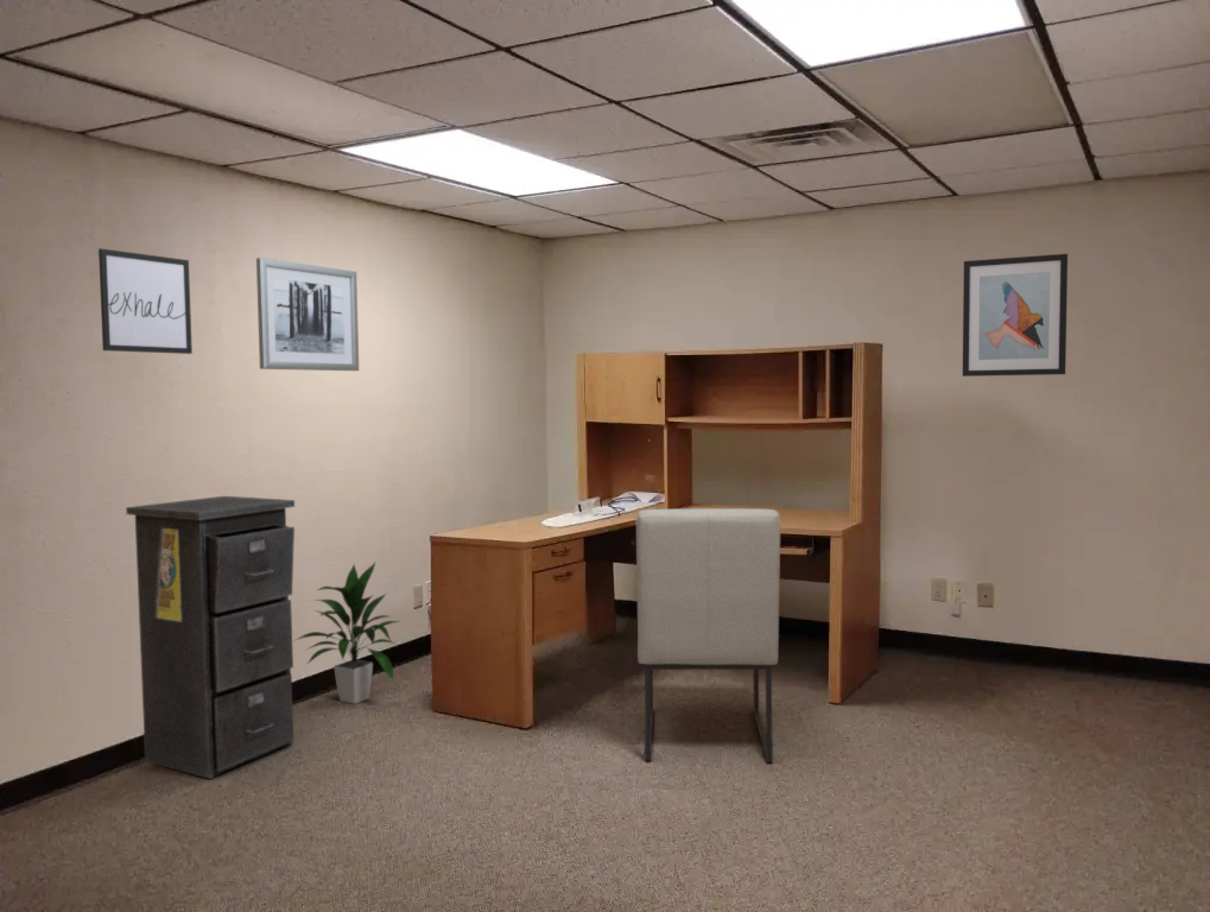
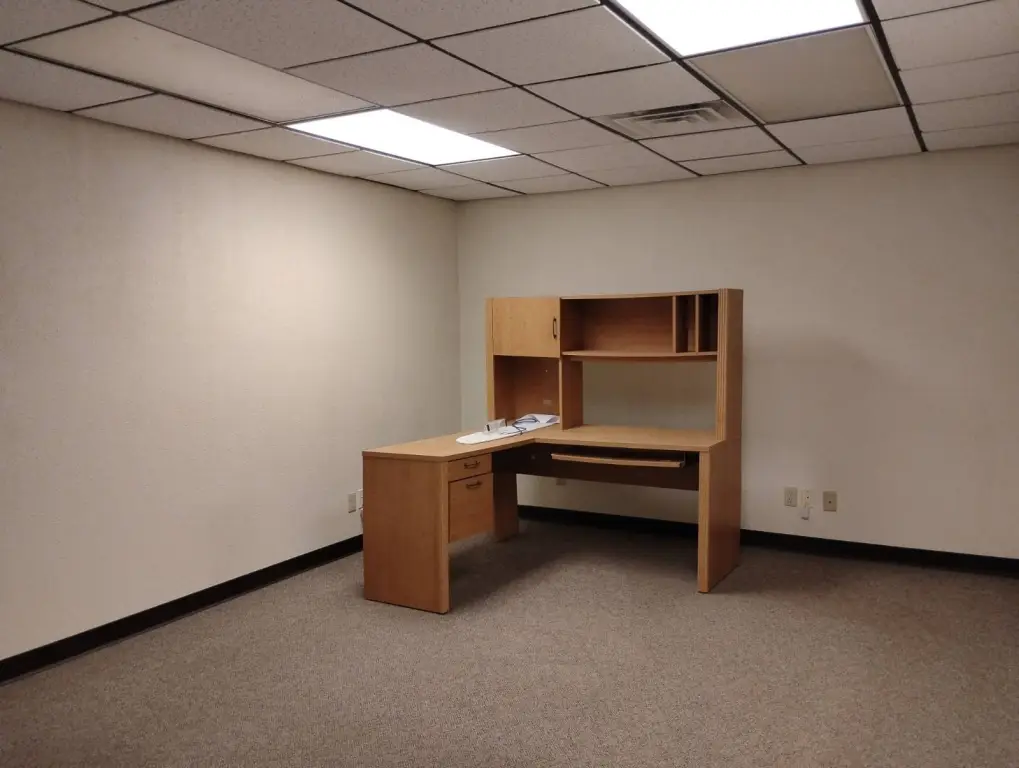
- wall art (310, 317)
- indoor plant (354, 633)
- filing cabinet (222, 629)
- wall art (1013, 316)
- chair (705, 620)
- wall art (147, 303)
